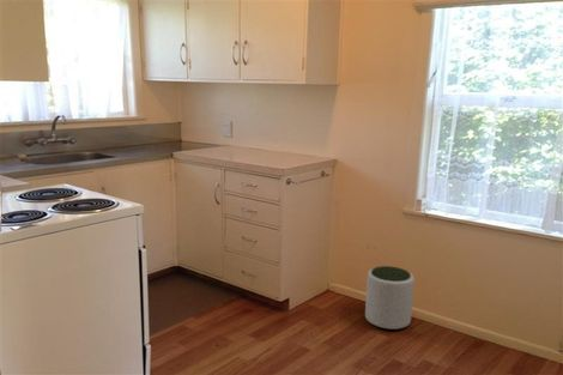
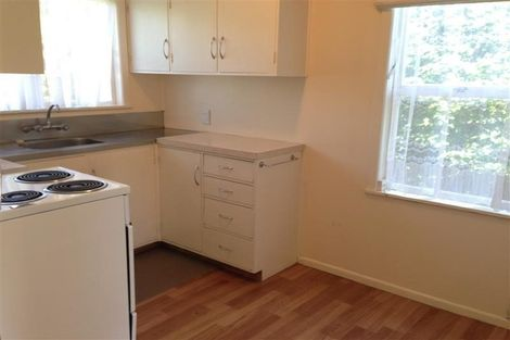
- plant pot (388, 296)
